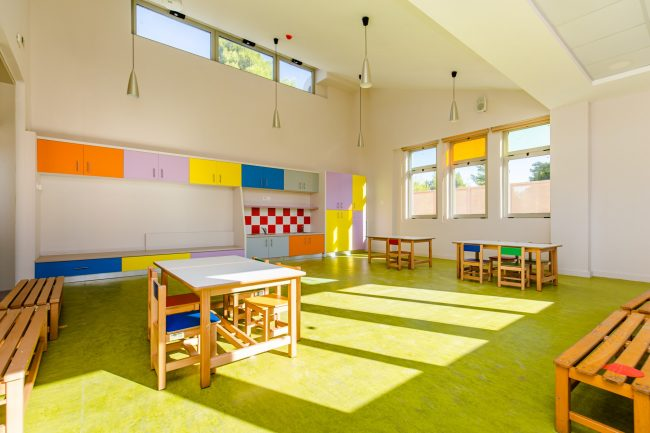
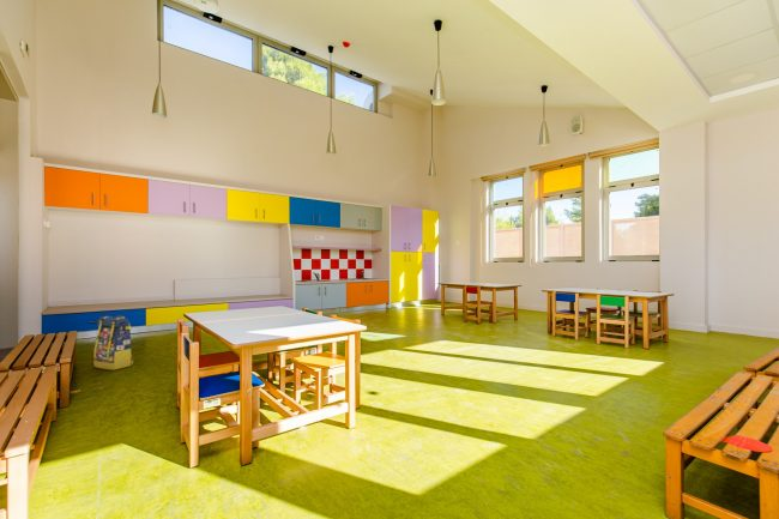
+ backpack (114, 342)
